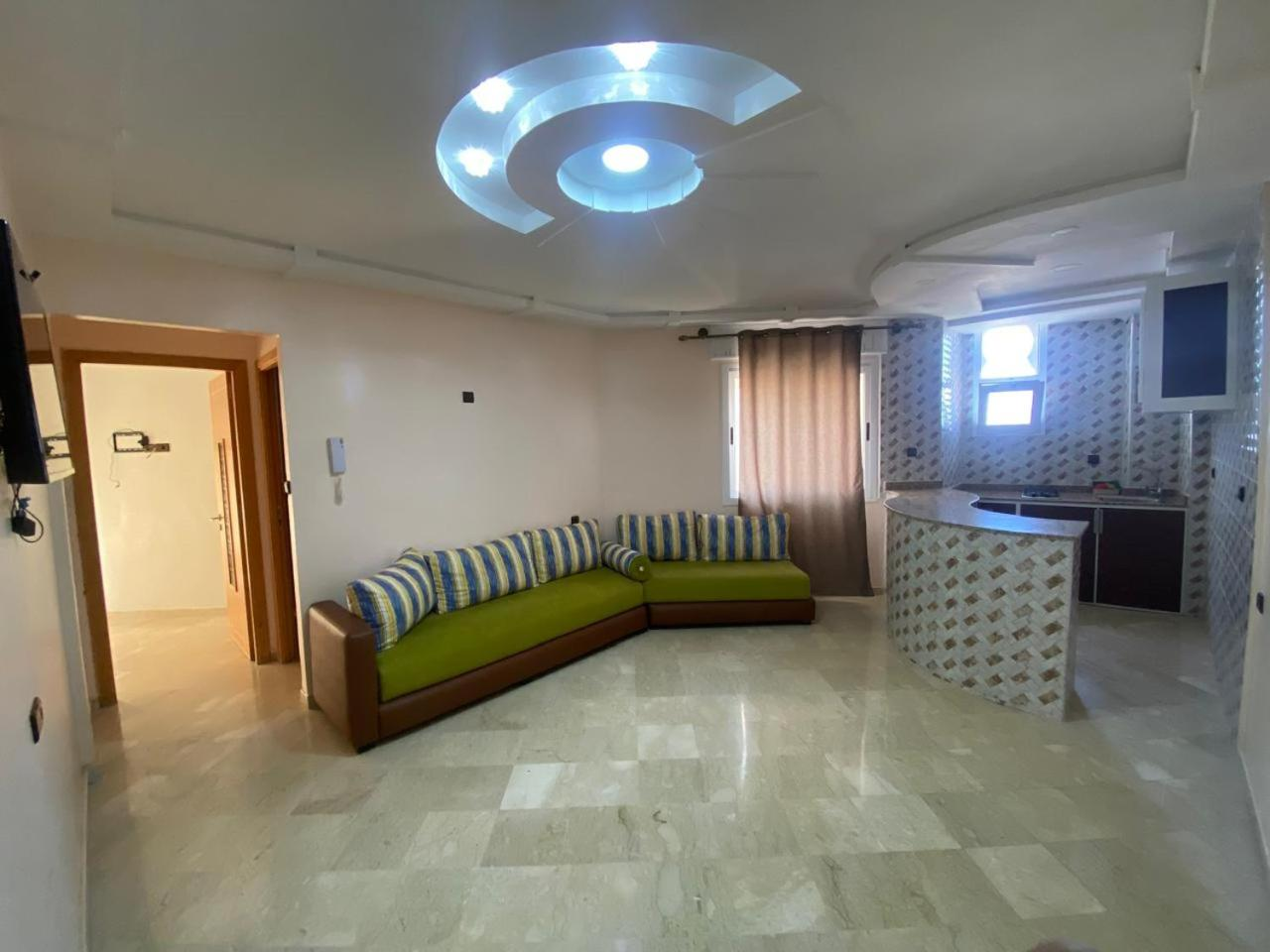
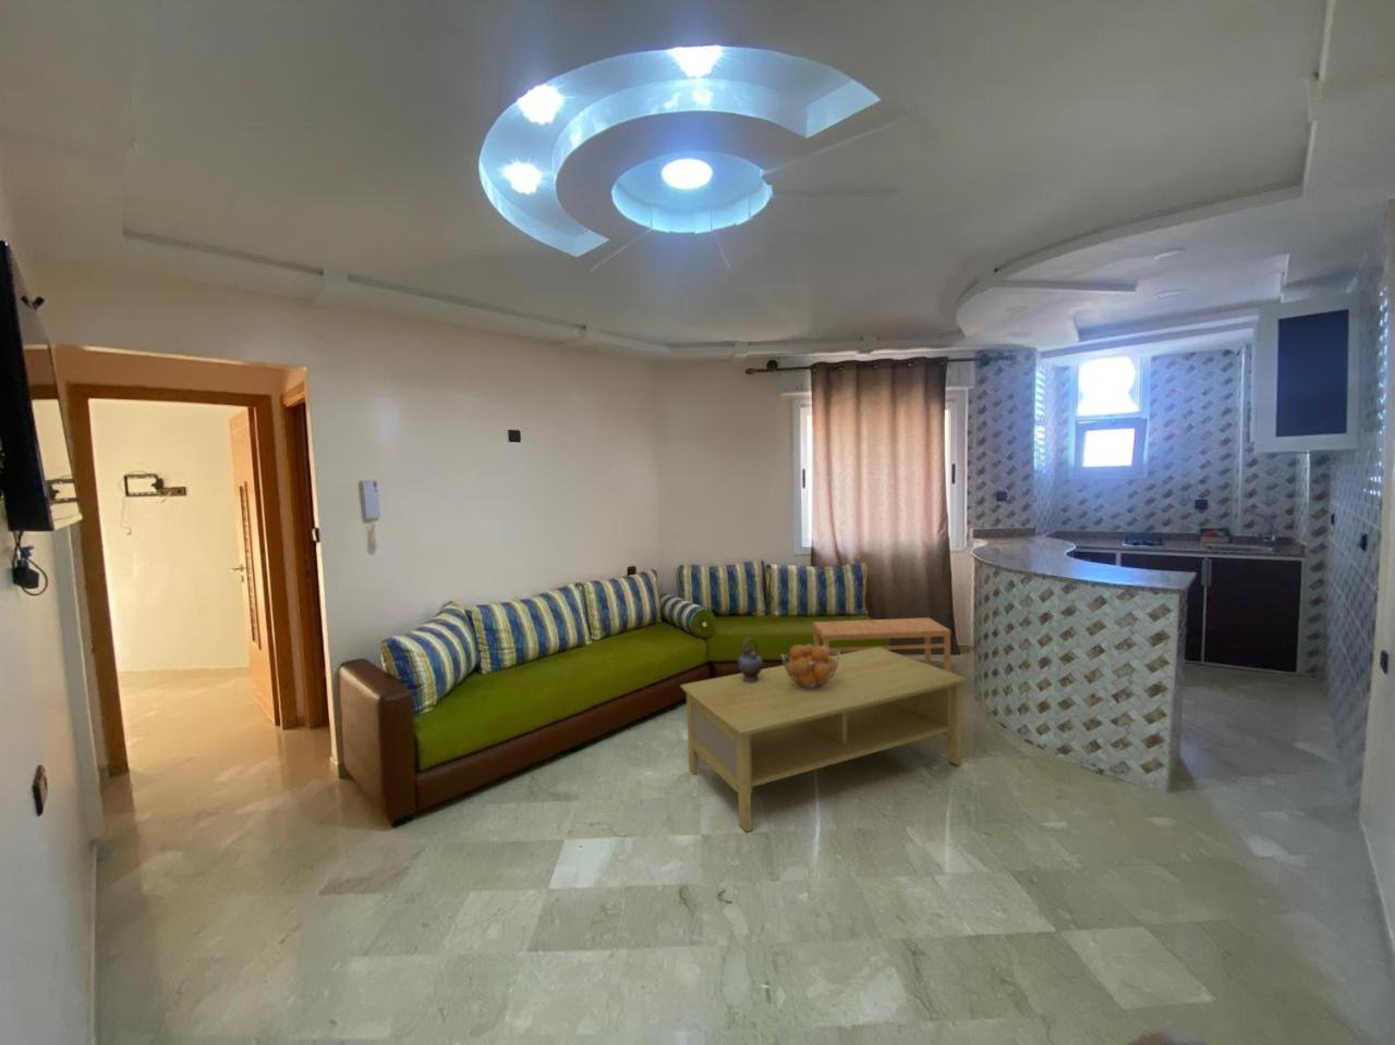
+ coffee table (823, 723)
+ teapot (748, 659)
+ fruit basket (810, 665)
+ side table (882, 648)
